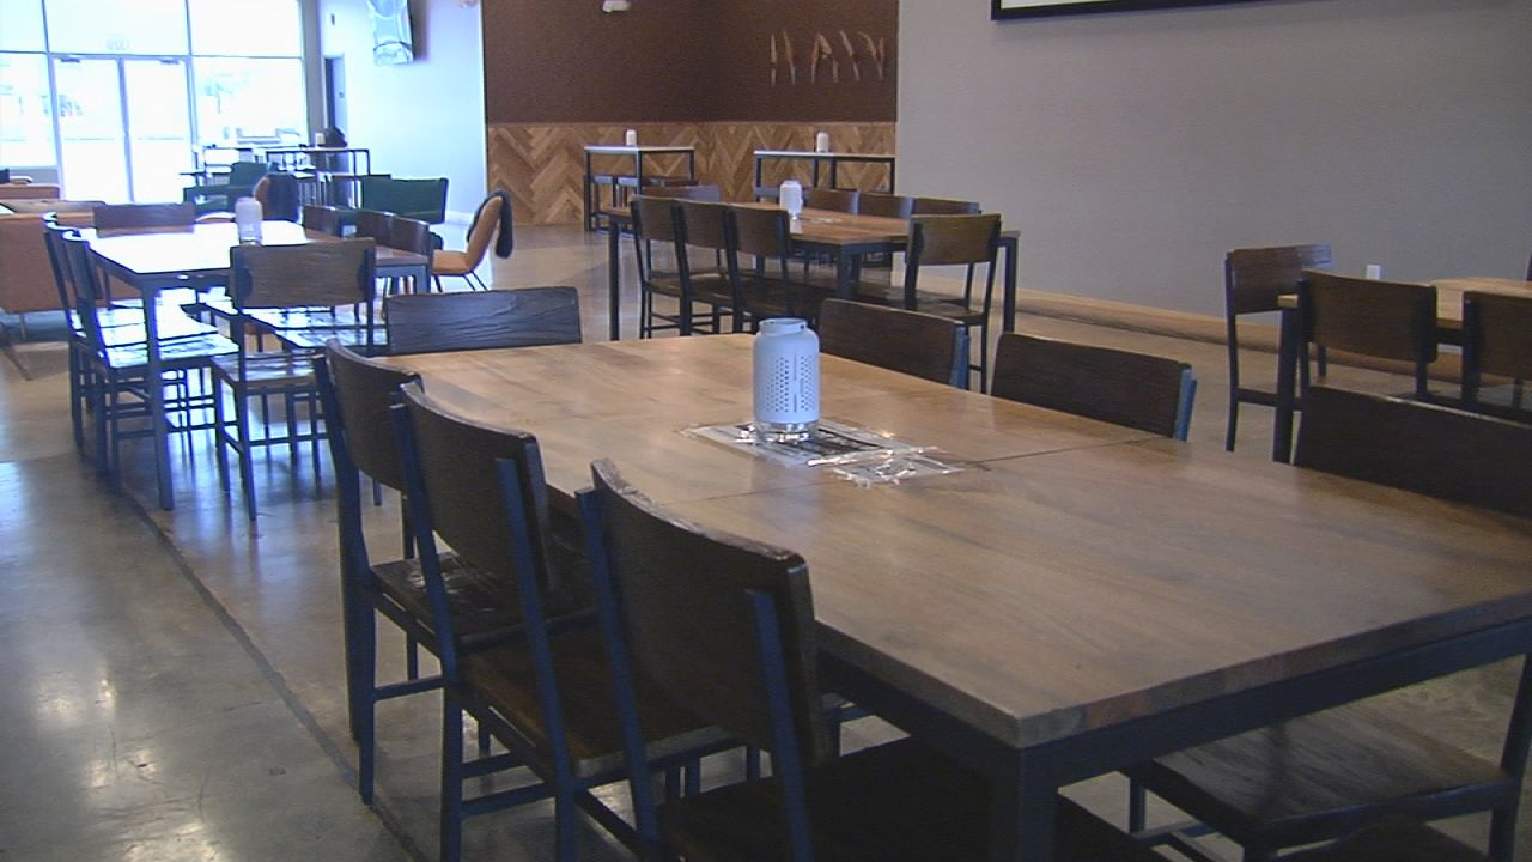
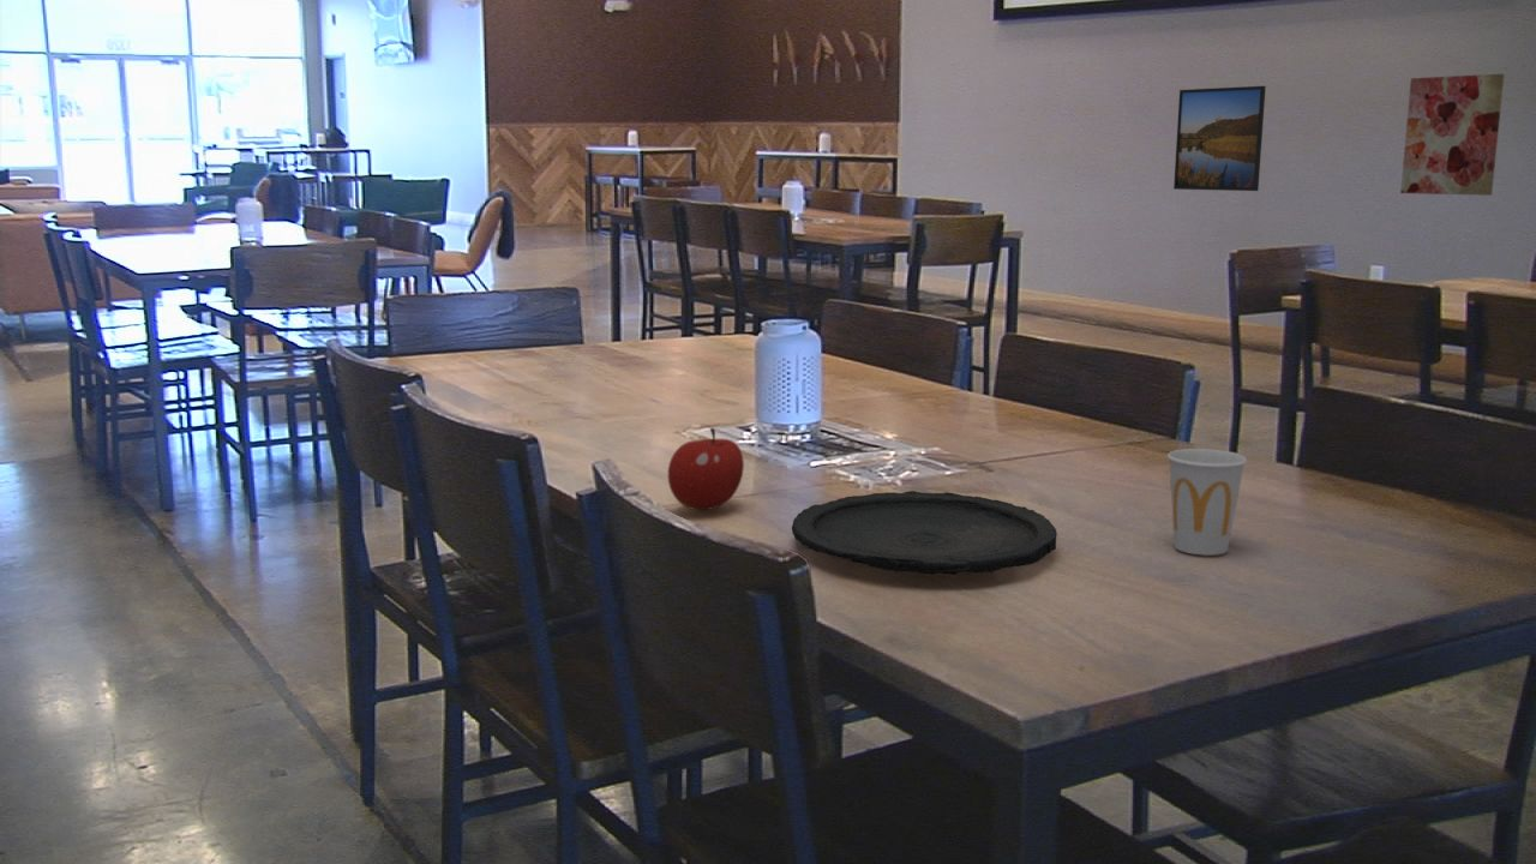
+ wall art (1450, 136)
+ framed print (1218, 139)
+ plate (922, 533)
+ cup (1204, 502)
+ fruit (706, 468)
